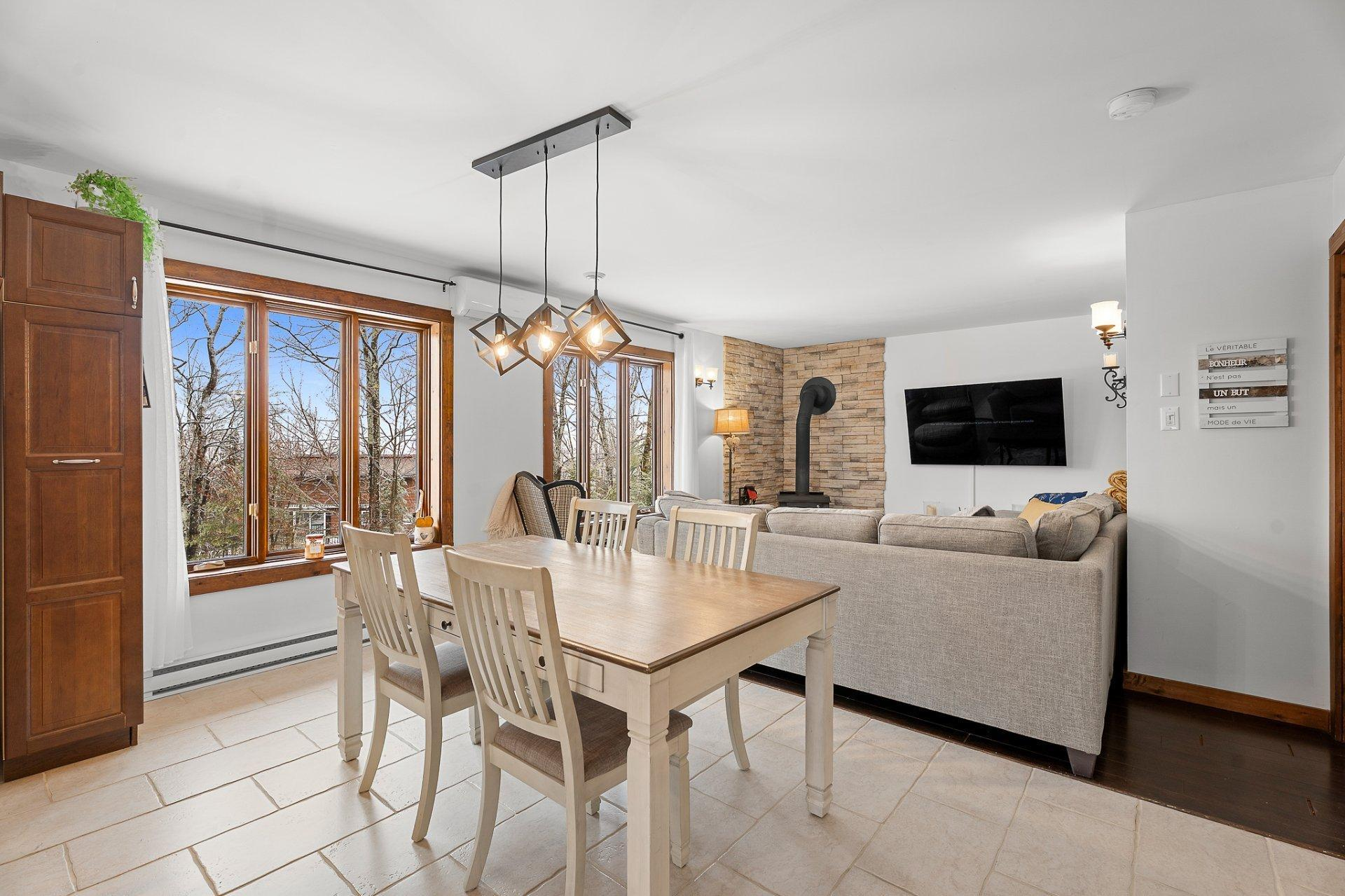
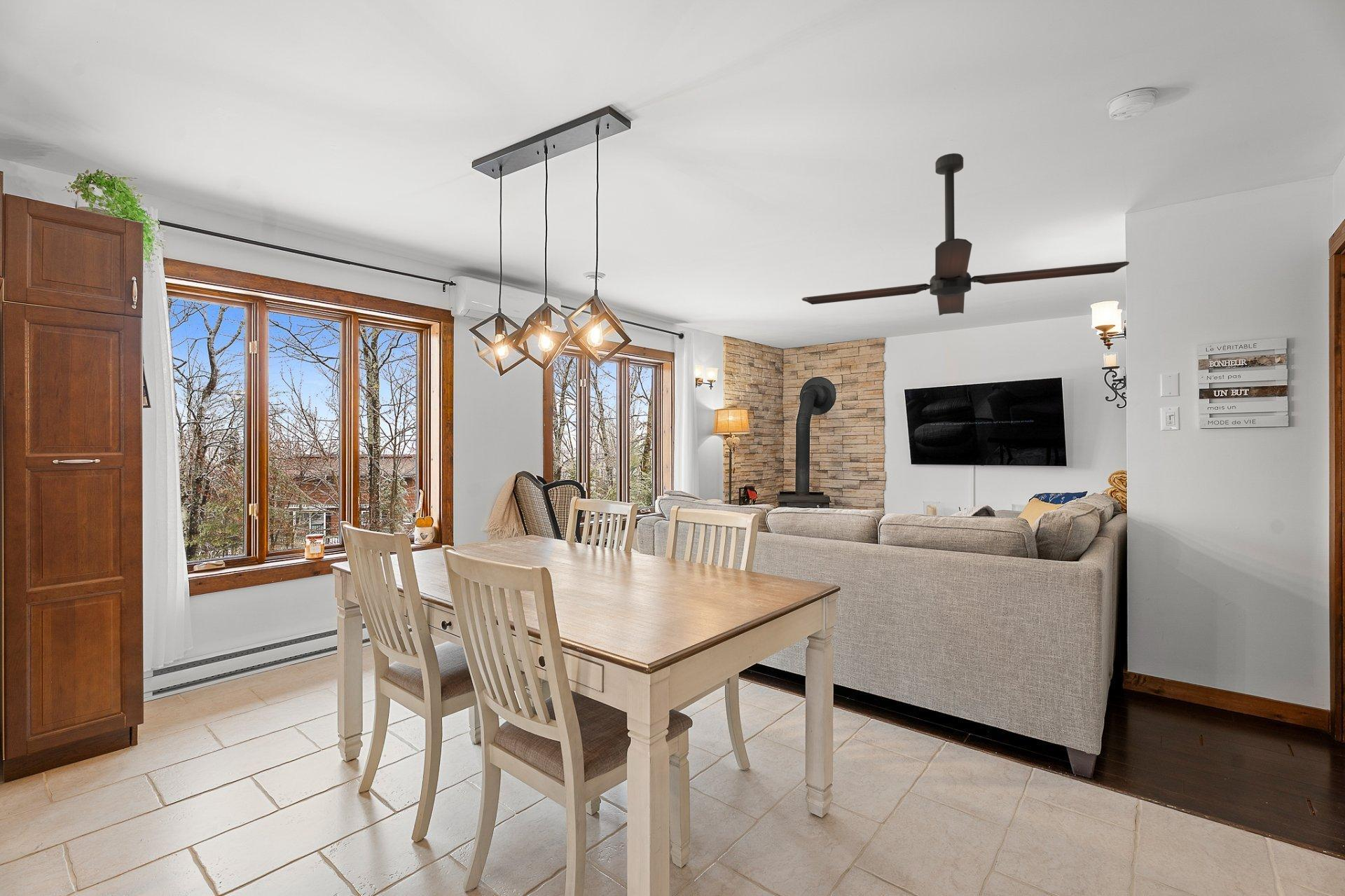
+ ceiling fan (949, 227)
